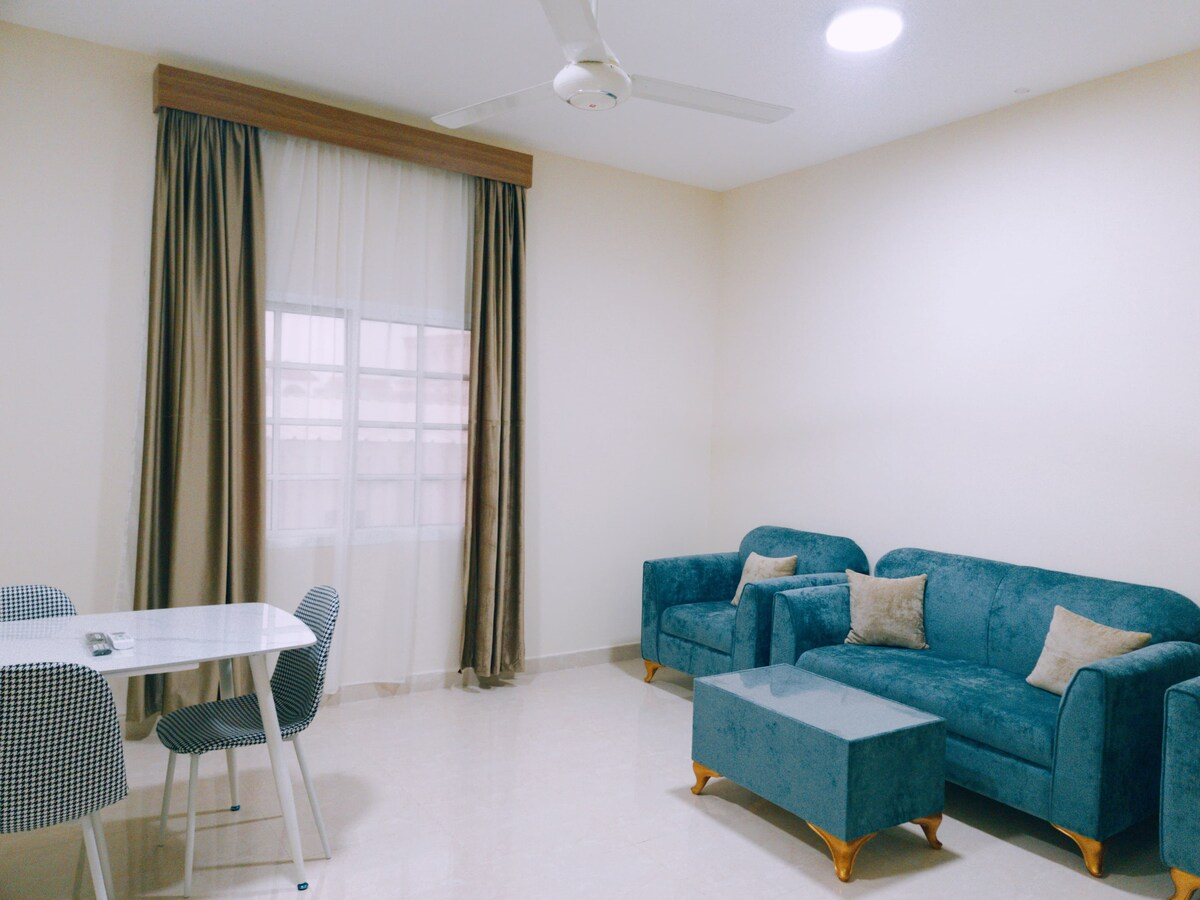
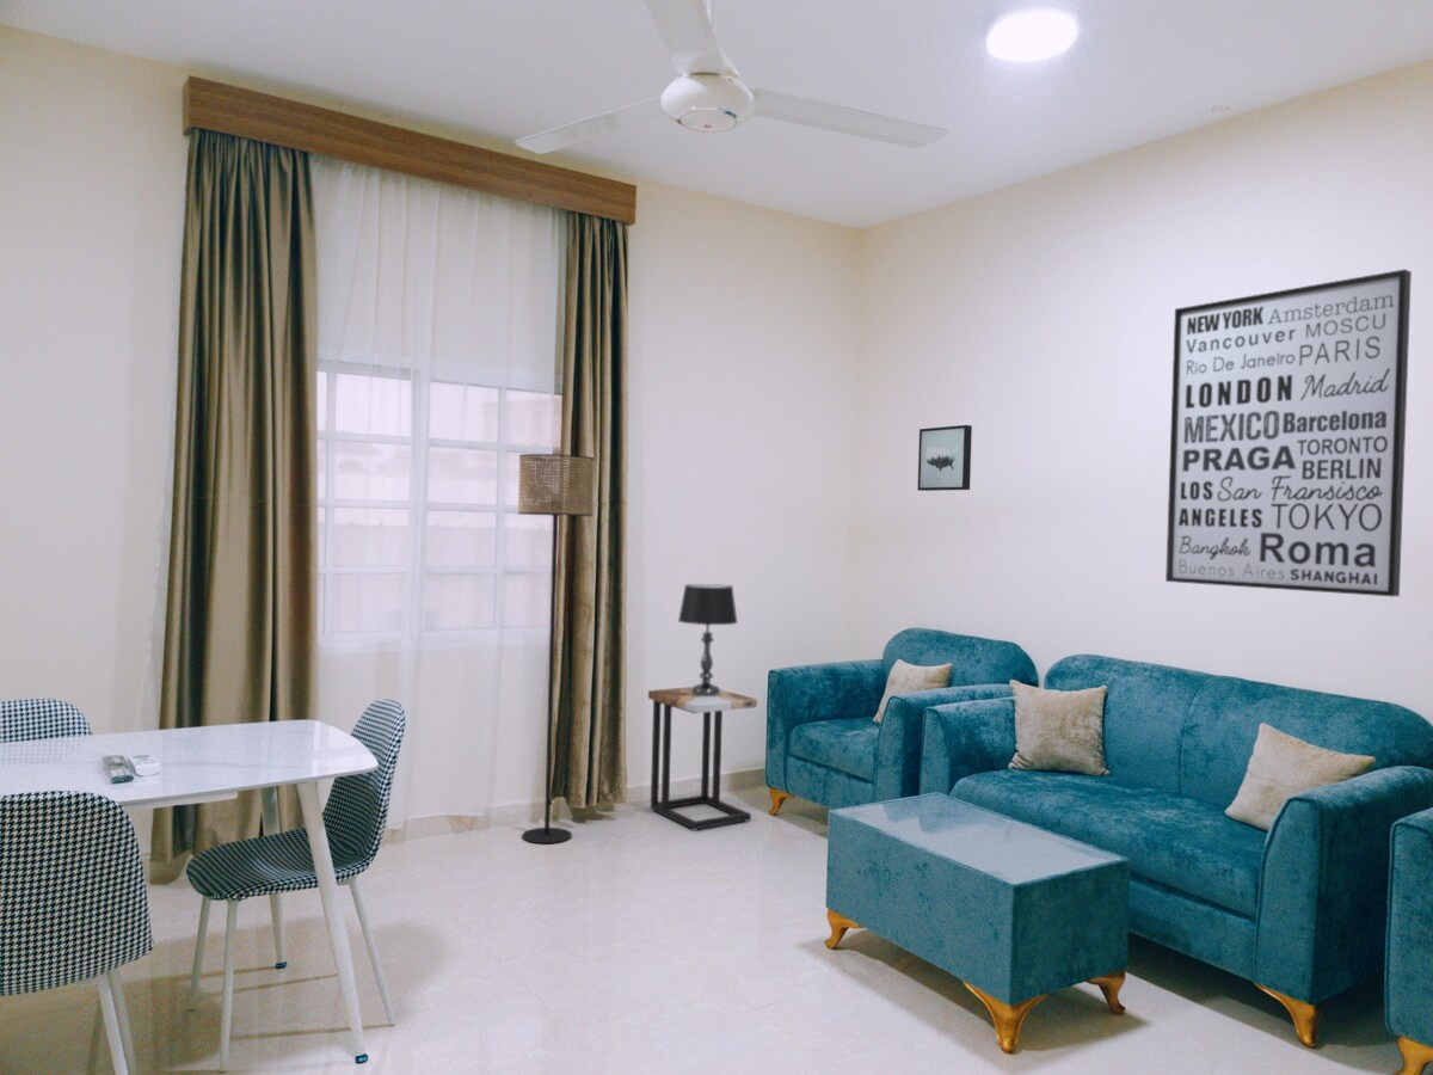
+ floor lamp (552, 646)
+ side table (702, 754)
+ wall art (1277, 440)
+ table lamp (707, 639)
+ wall art (943, 459)
